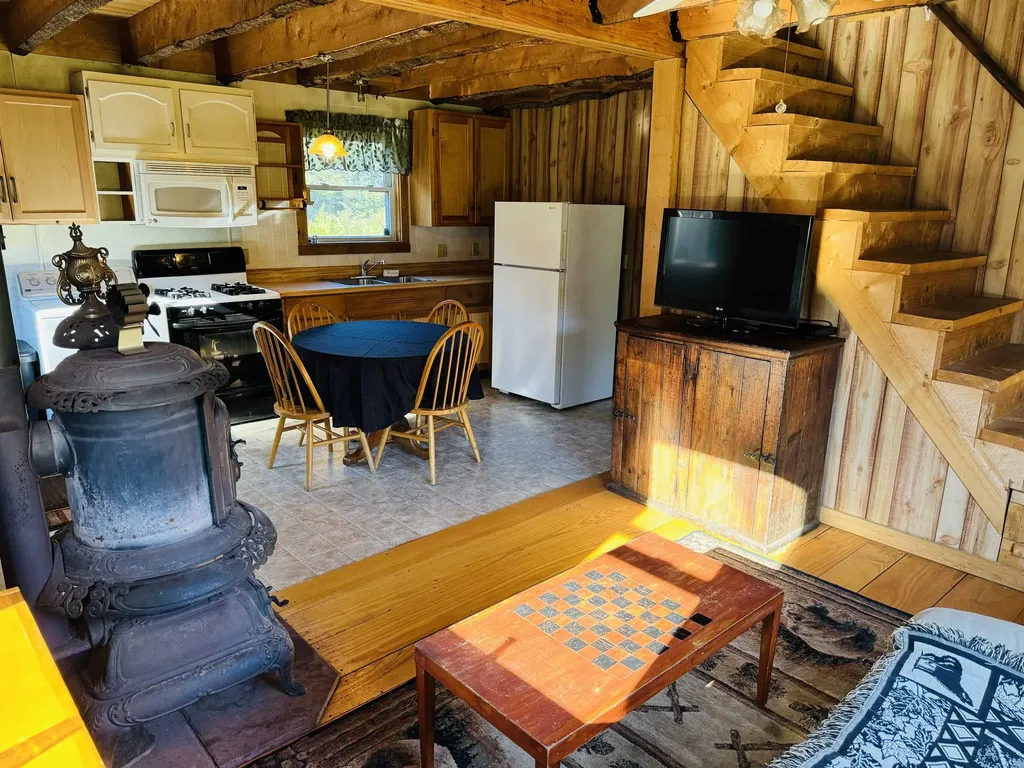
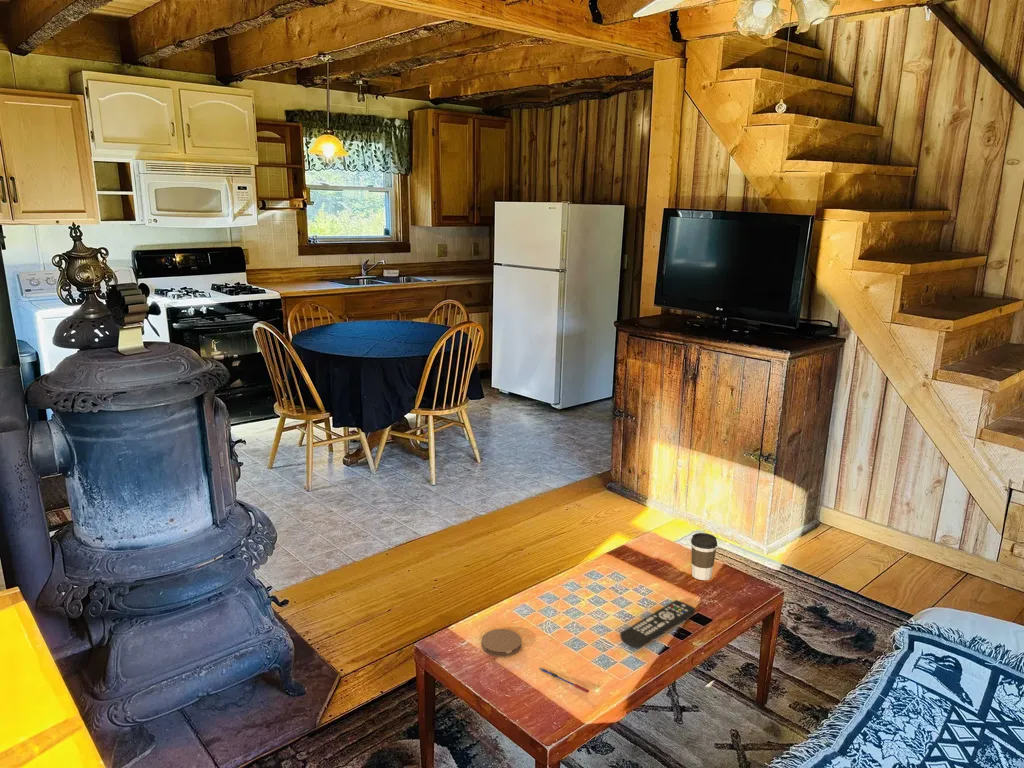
+ remote control (658, 623)
+ coaster (501, 642)
+ coffee cup (702, 556)
+ pen (563, 679)
